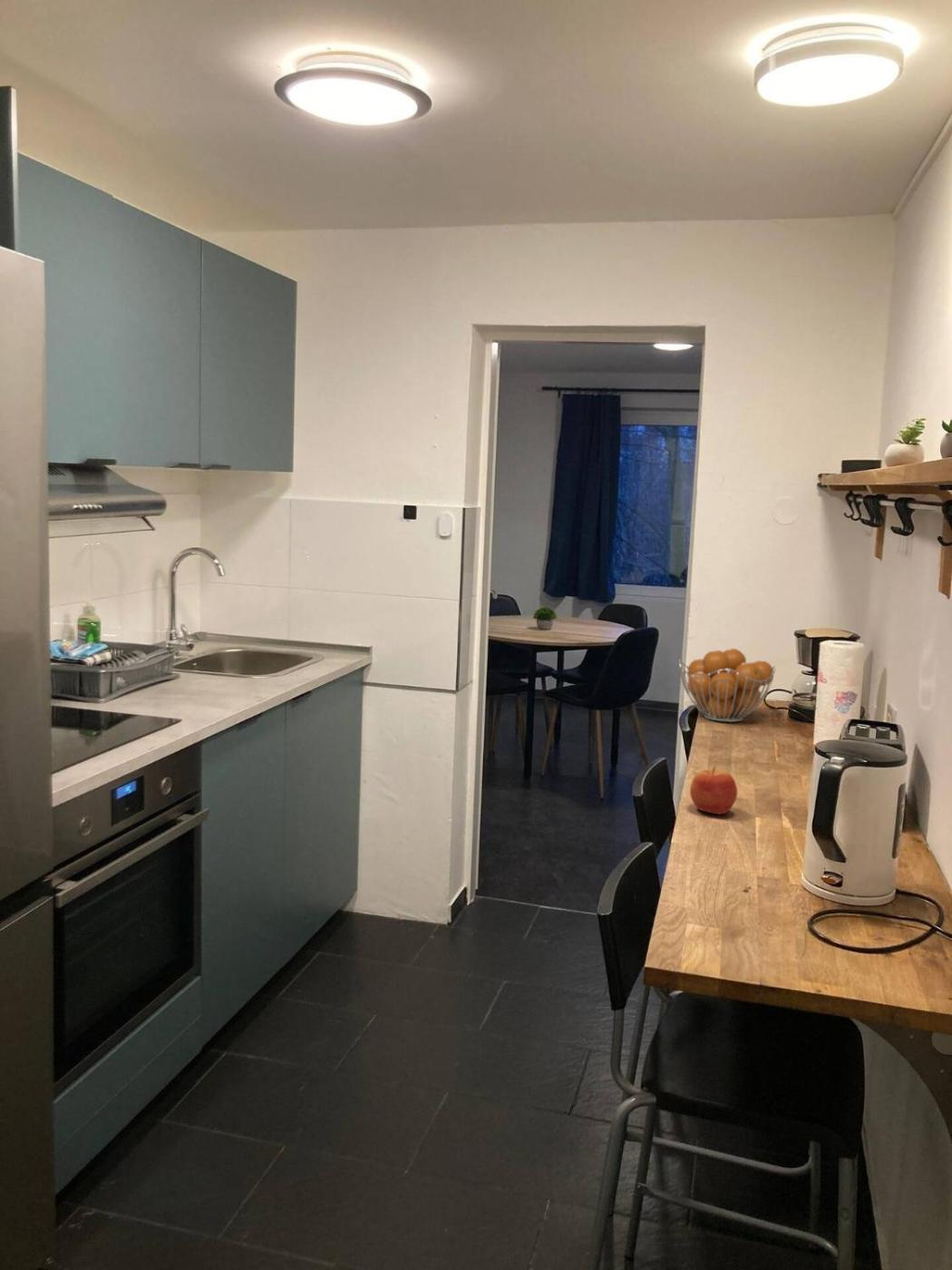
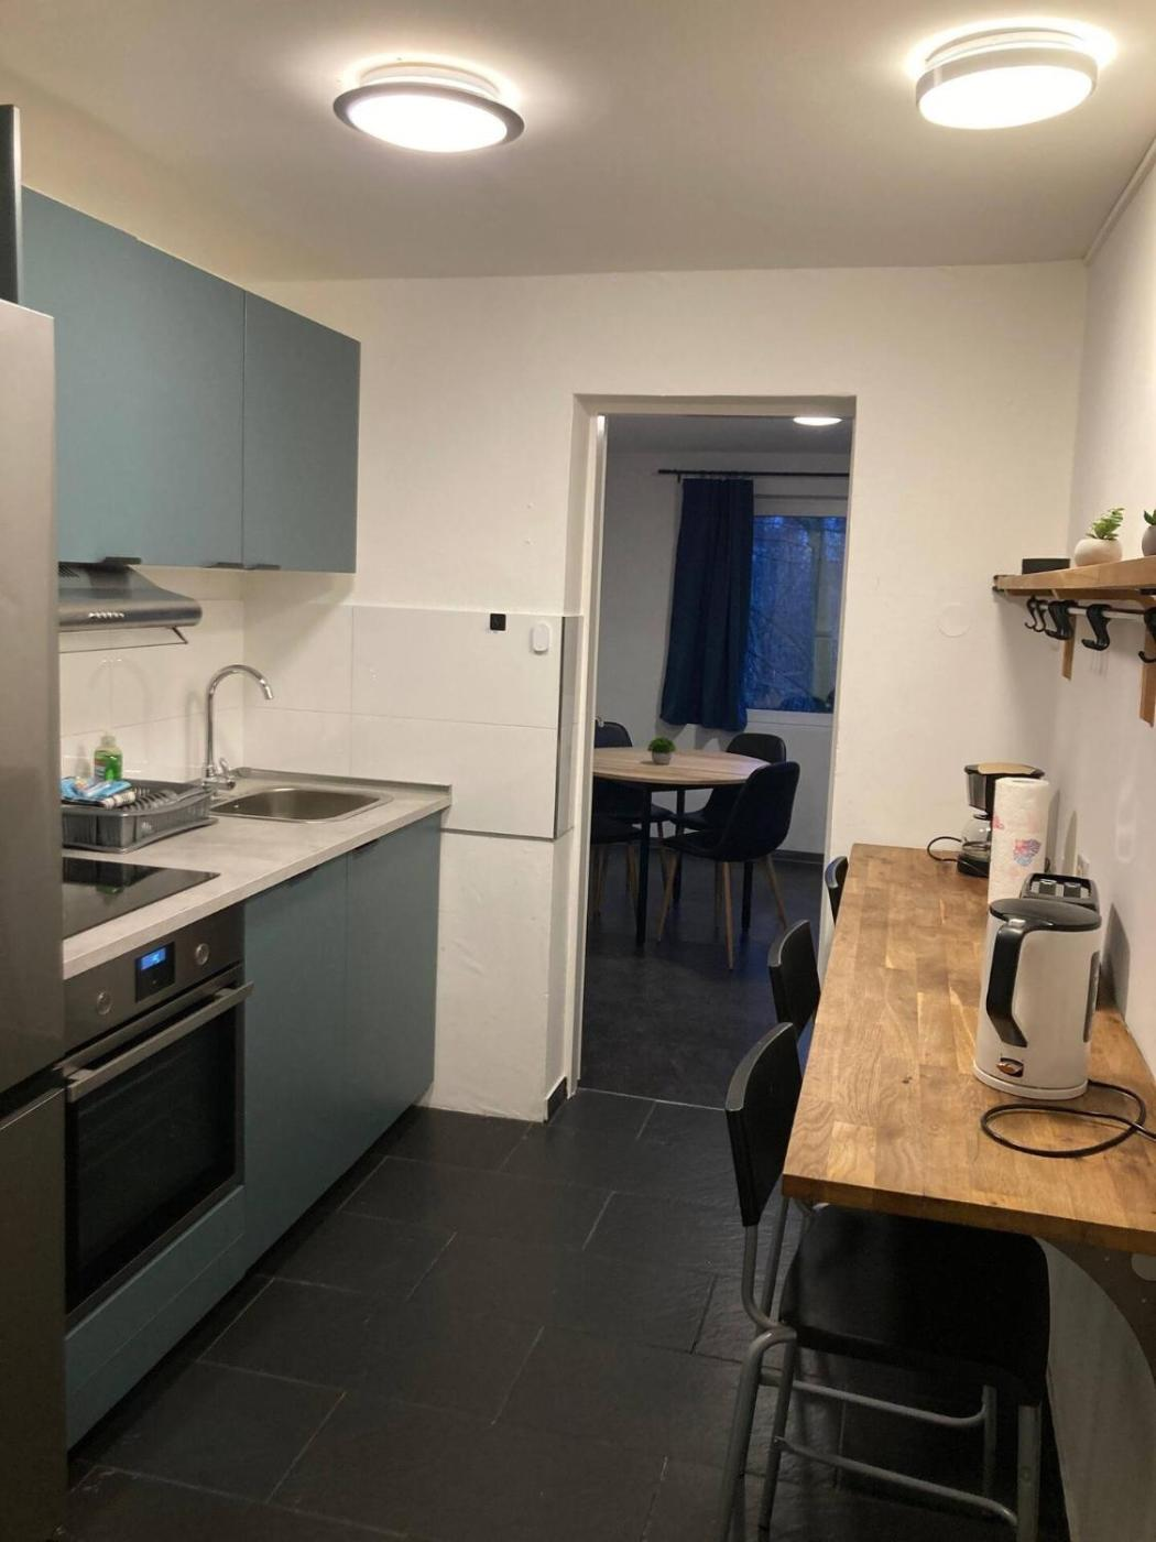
- fruit basket (725, 684)
- apple (714, 787)
